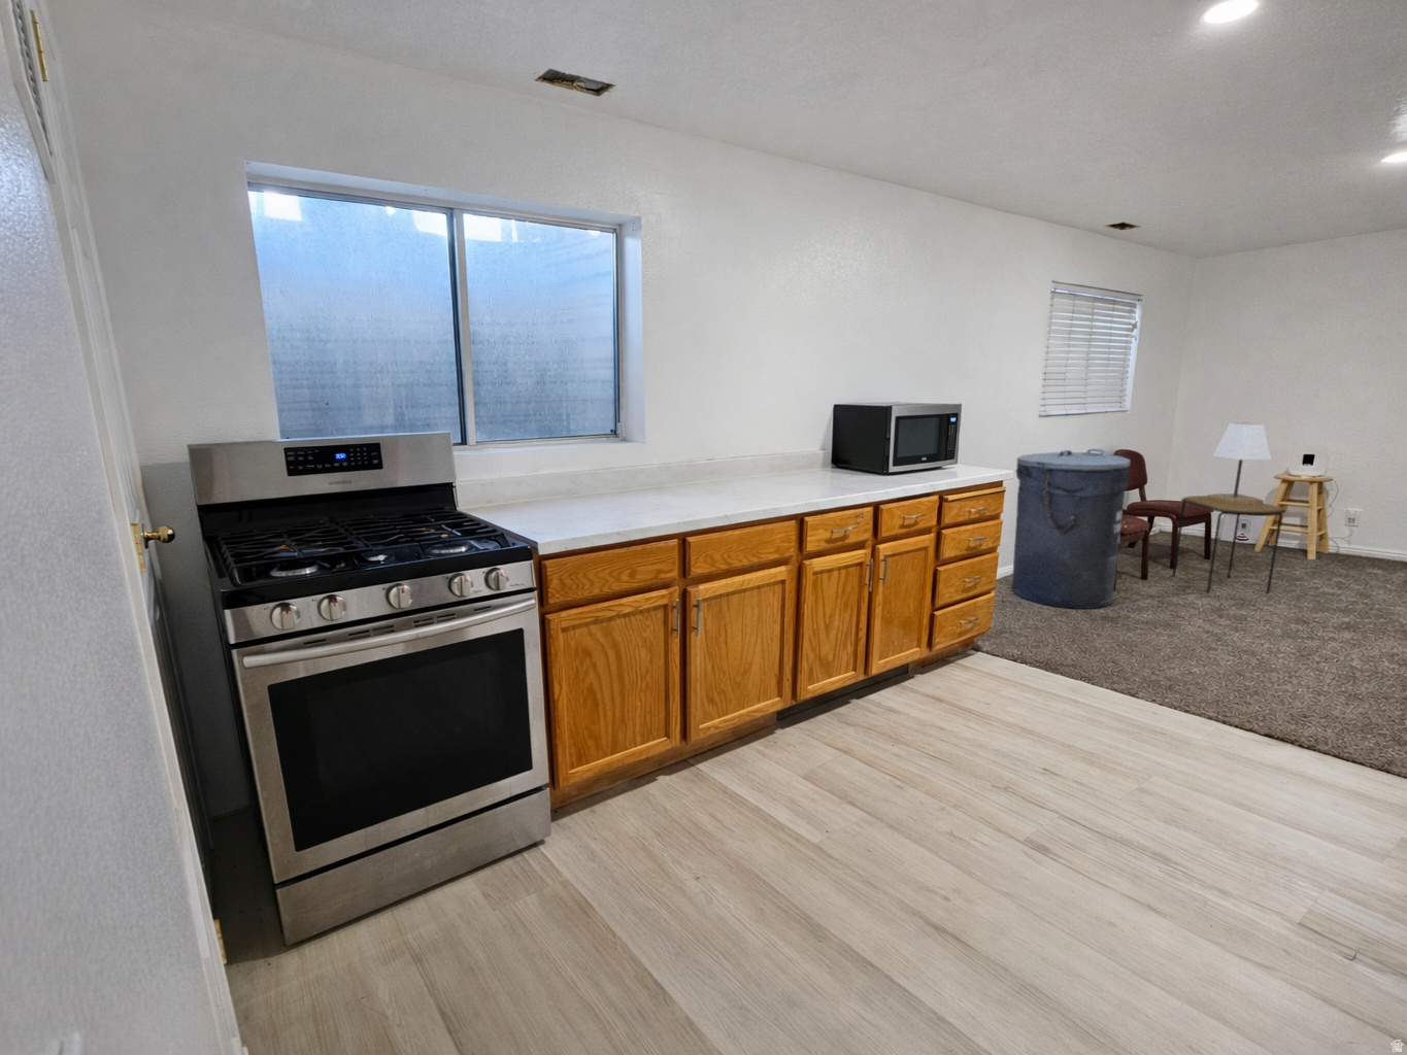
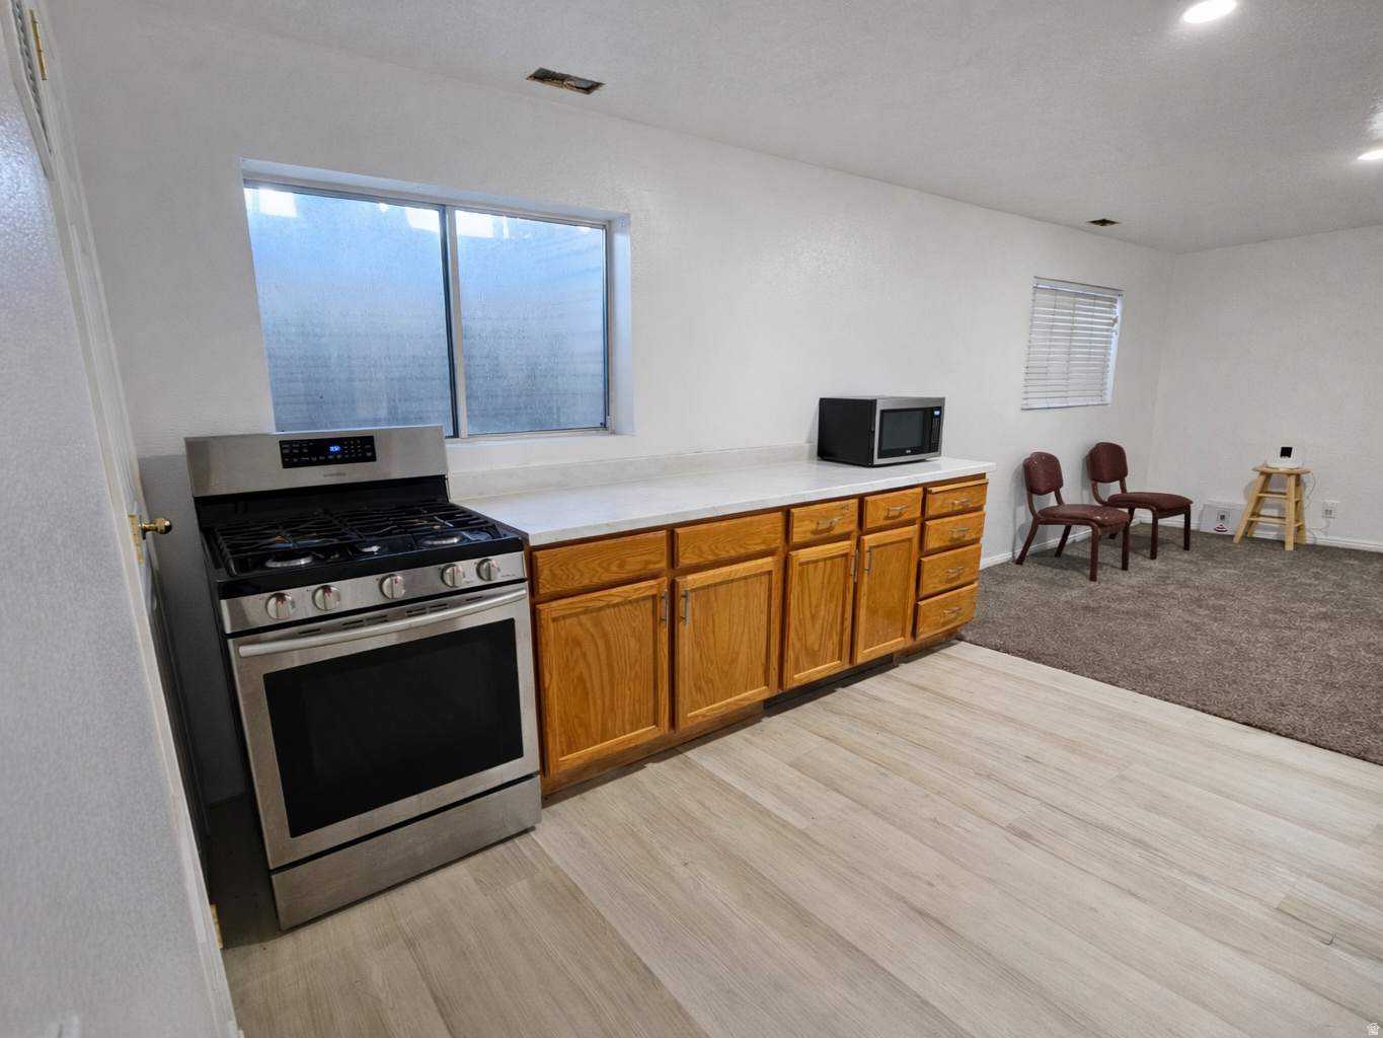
- trash can (1064, 524)
- side table (1232, 546)
- lamp (1240, 462)
